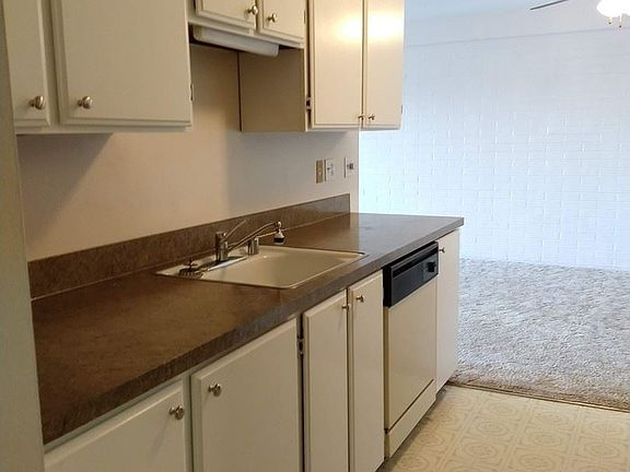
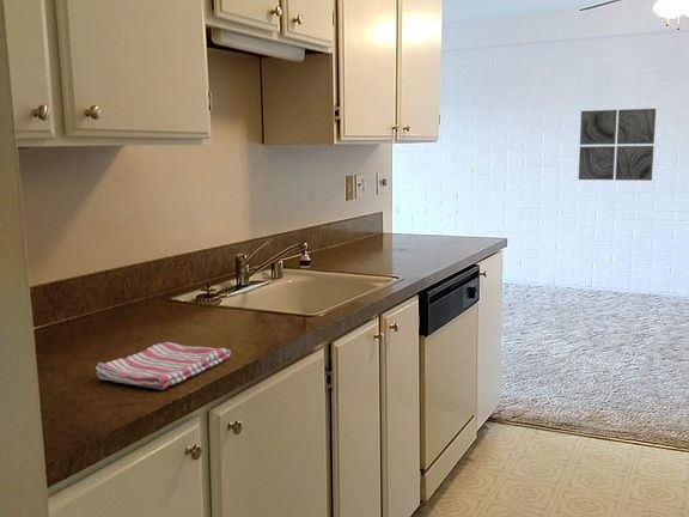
+ wall art (614, 144)
+ dish towel (166, 360)
